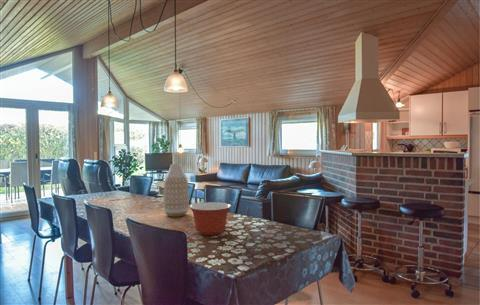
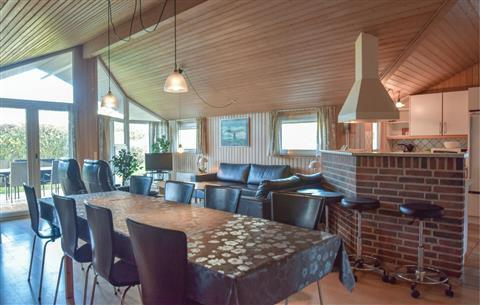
- vase (176, 189)
- mixing bowl (210, 219)
